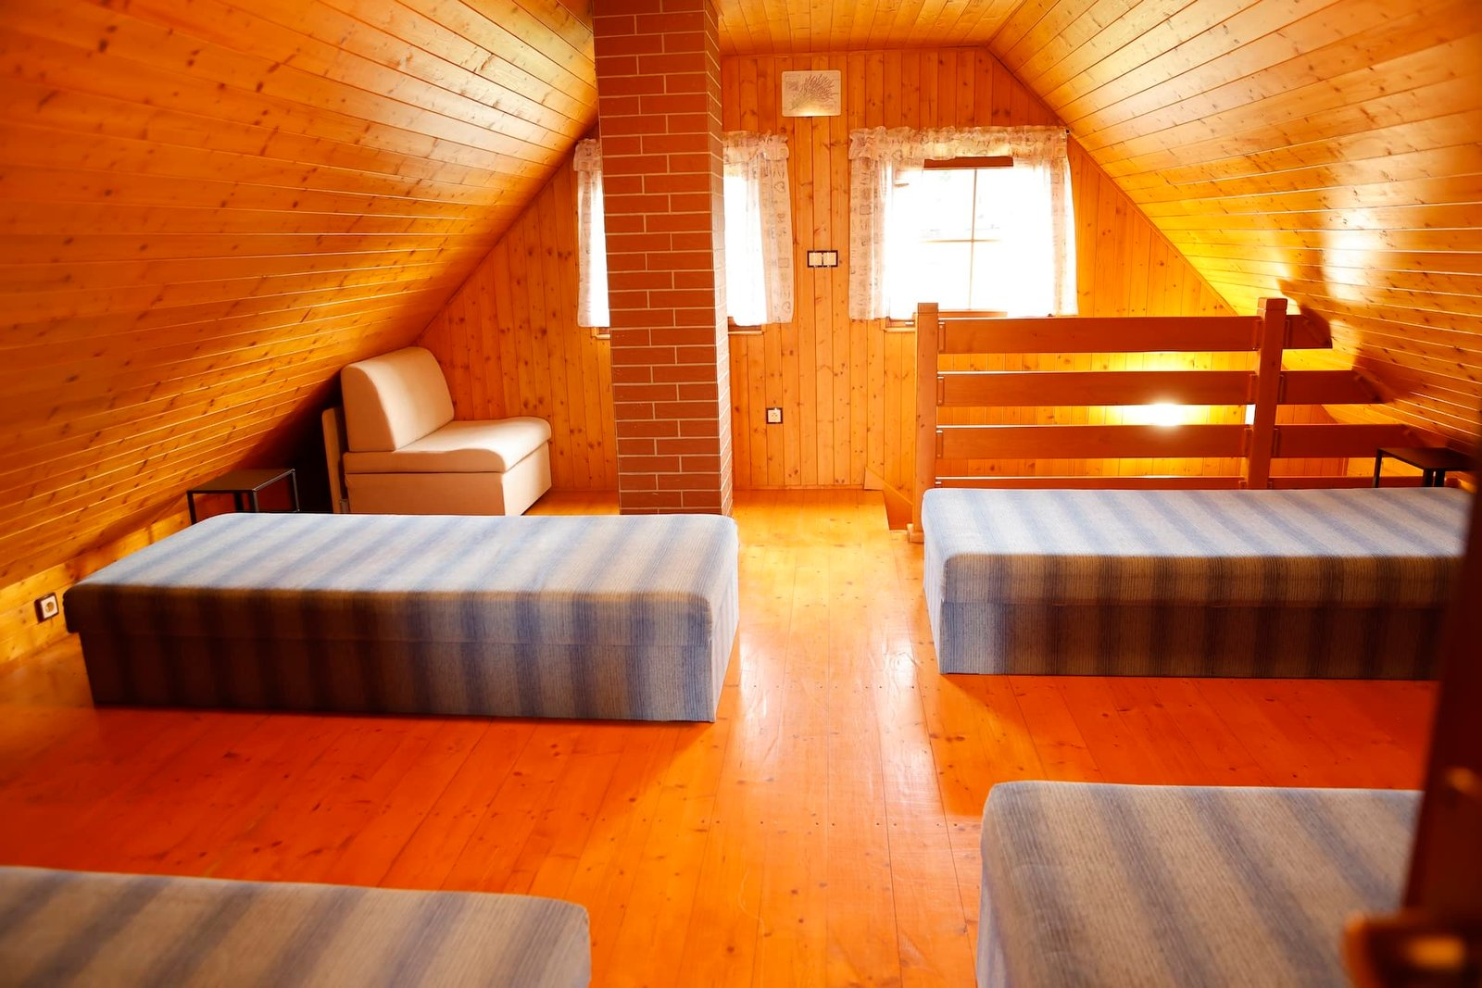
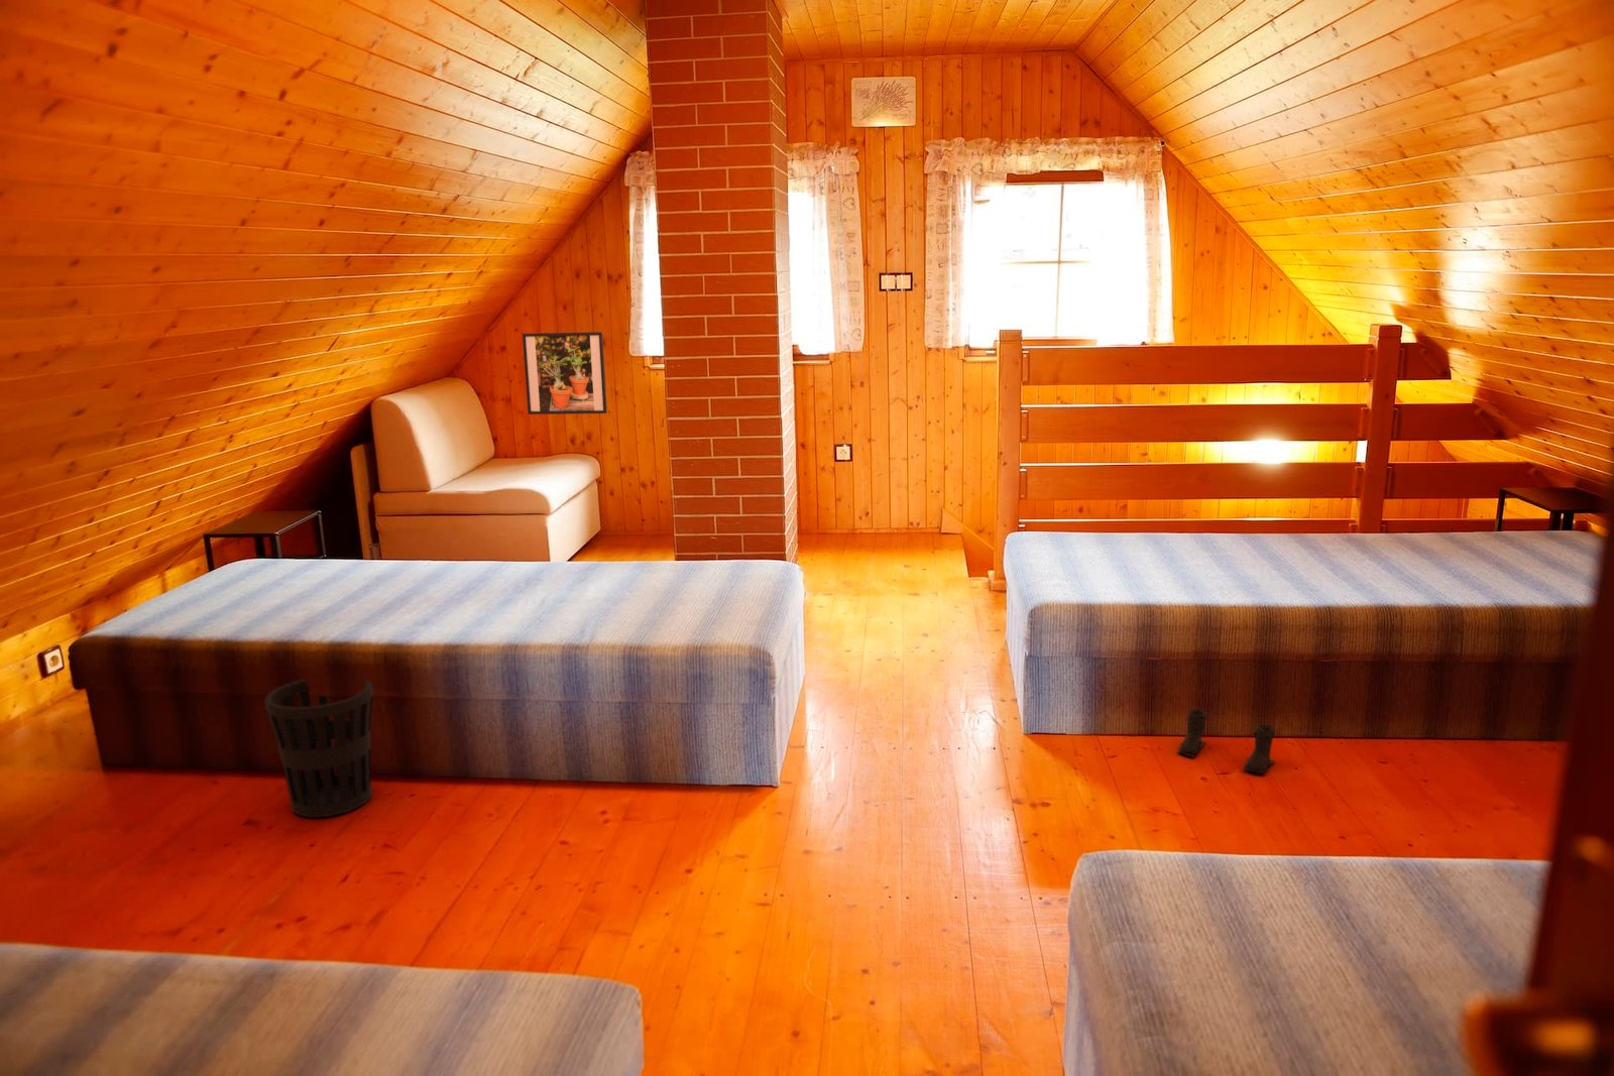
+ boots (1204, 741)
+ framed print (564, 373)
+ wastebasket (324, 746)
